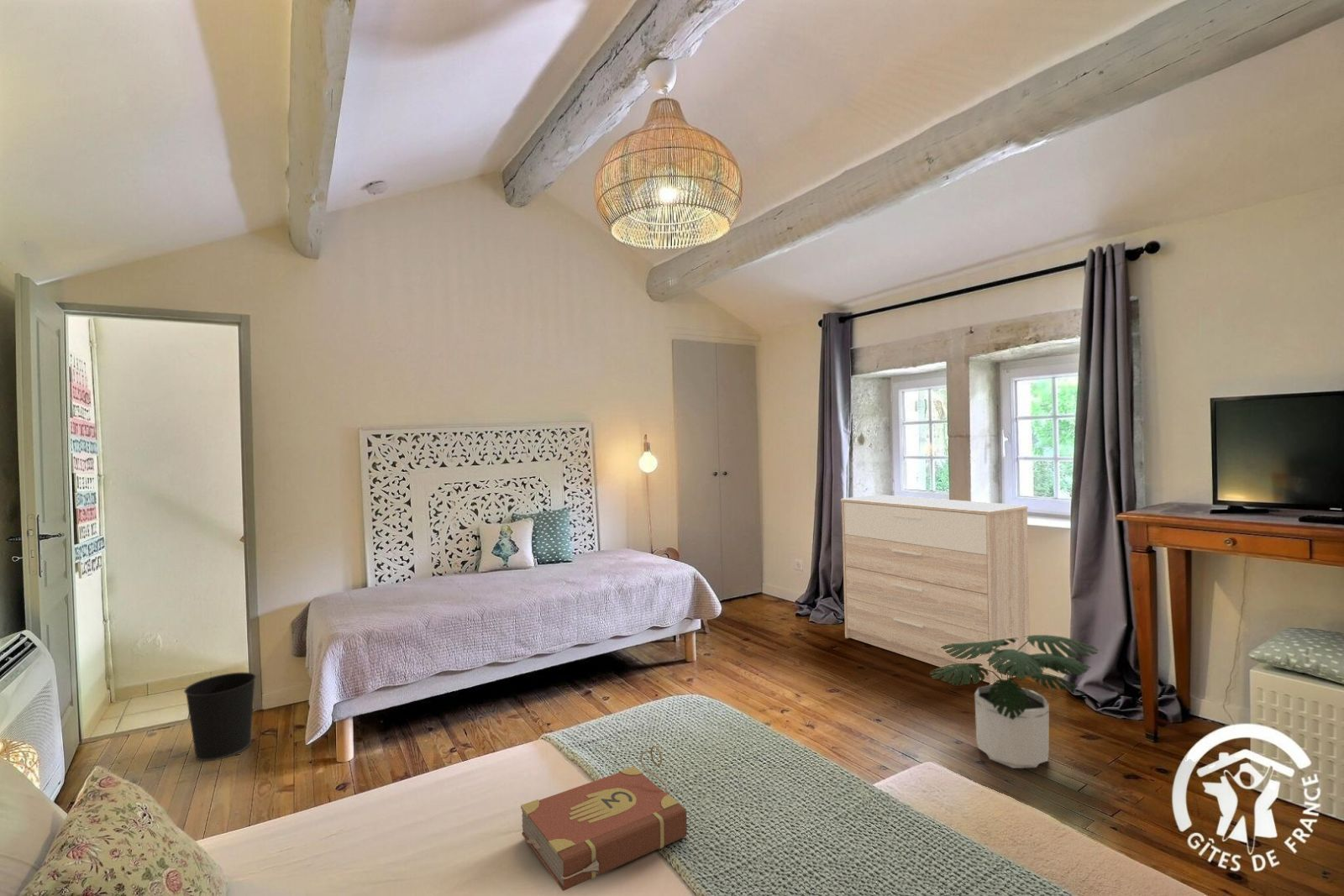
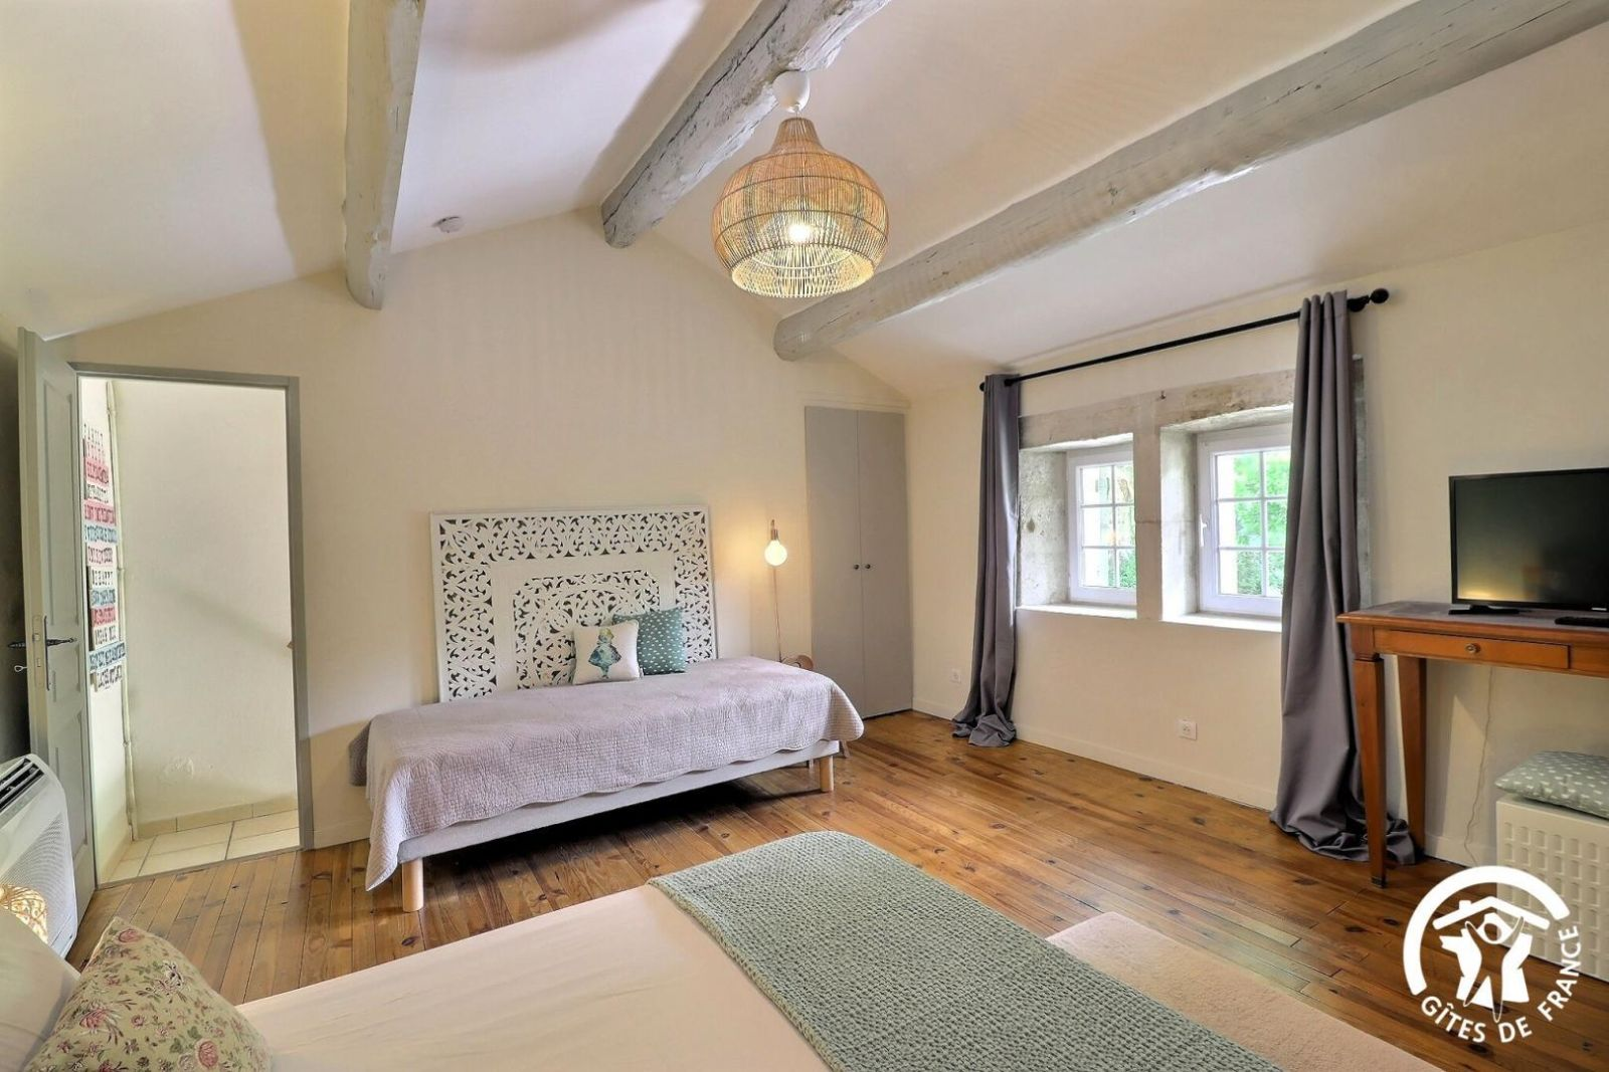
- potted plant (1005, 693)
- sideboard (927, 578)
- book (602, 804)
- wastebasket (222, 716)
